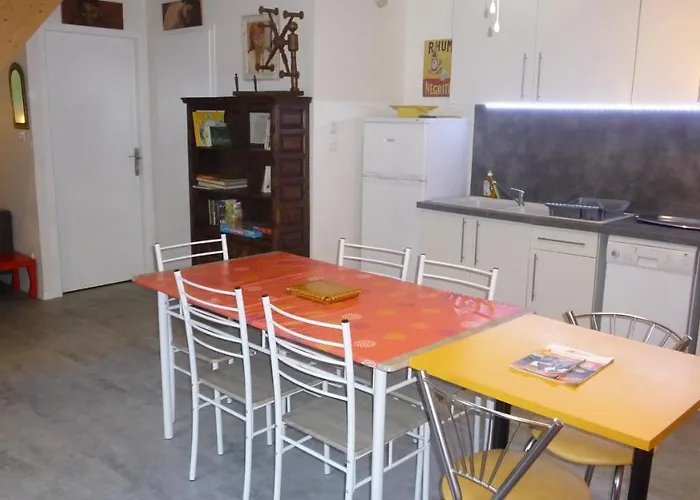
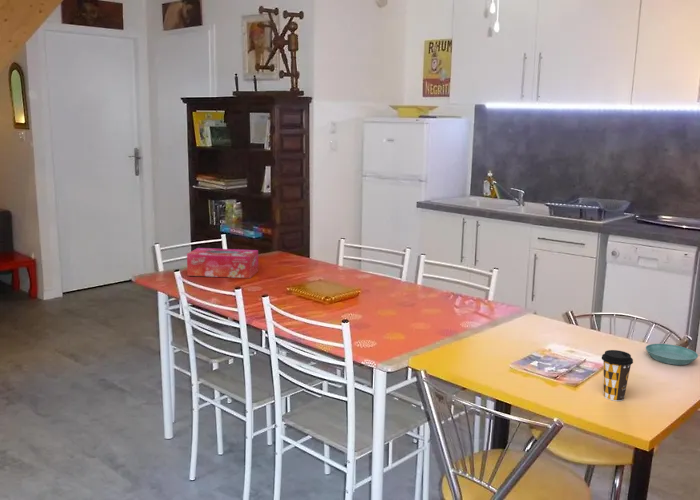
+ saucer (670, 355)
+ coffee cup (615, 375)
+ tissue box (223, 262)
